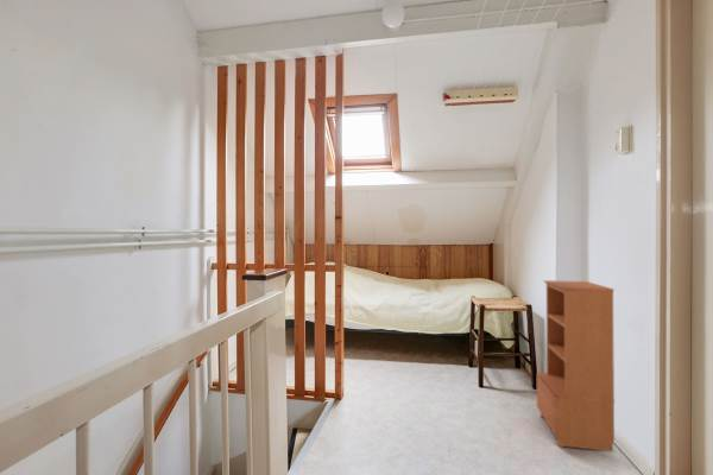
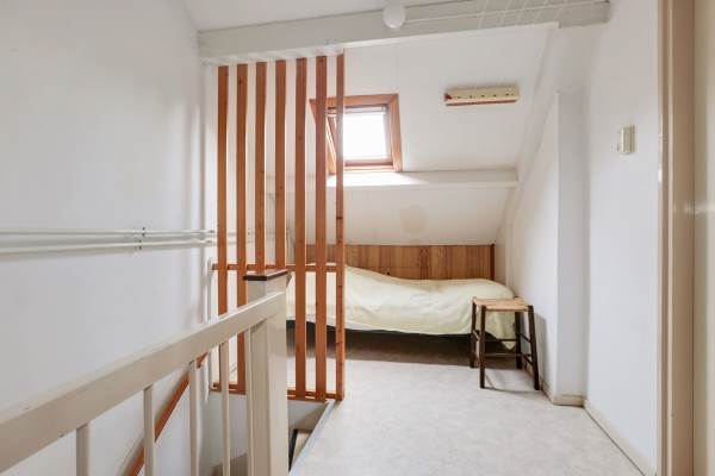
- bookcase (572, 357)
